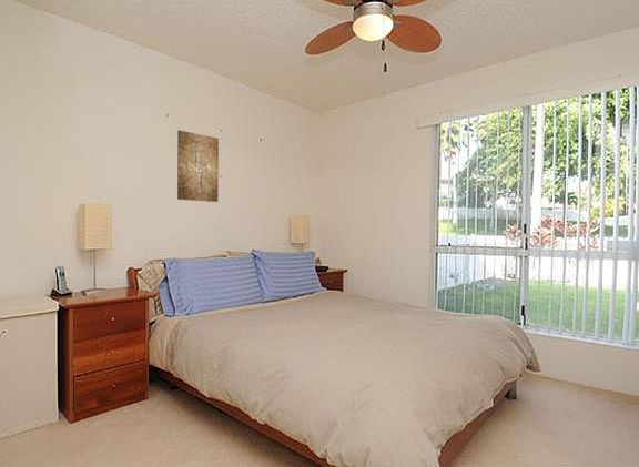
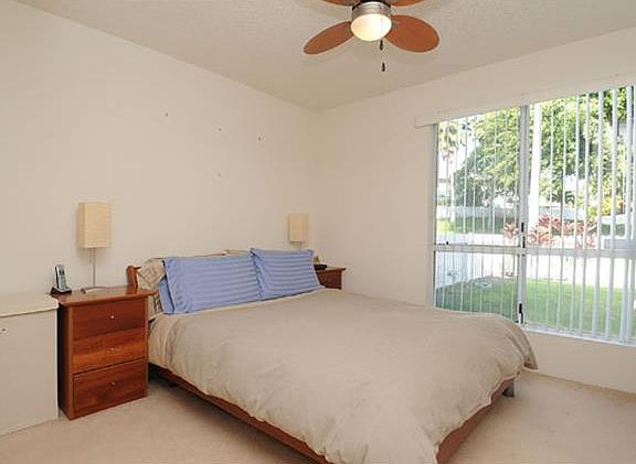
- wall art (199, 167)
